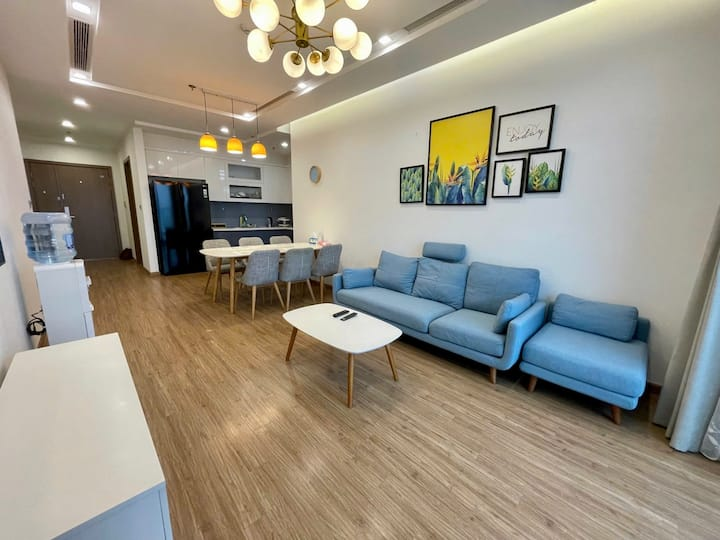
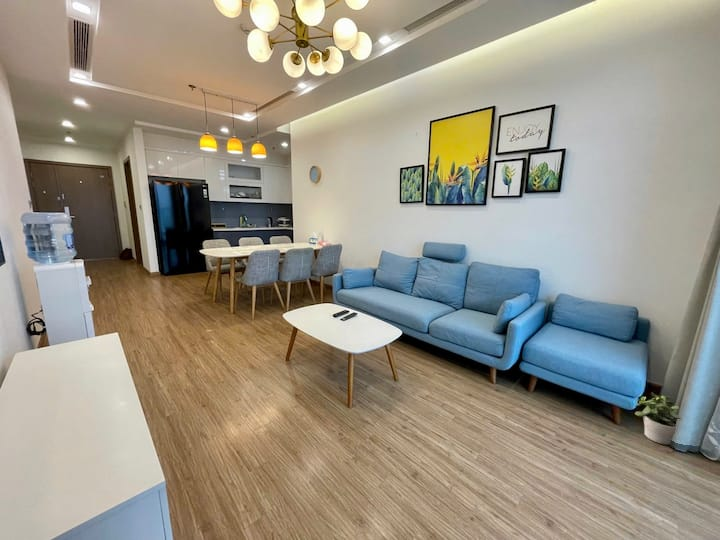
+ potted plant (654, 415)
